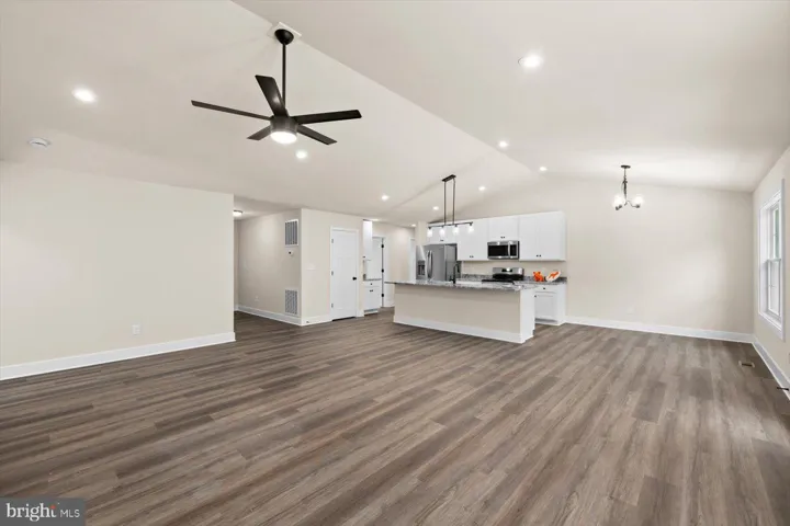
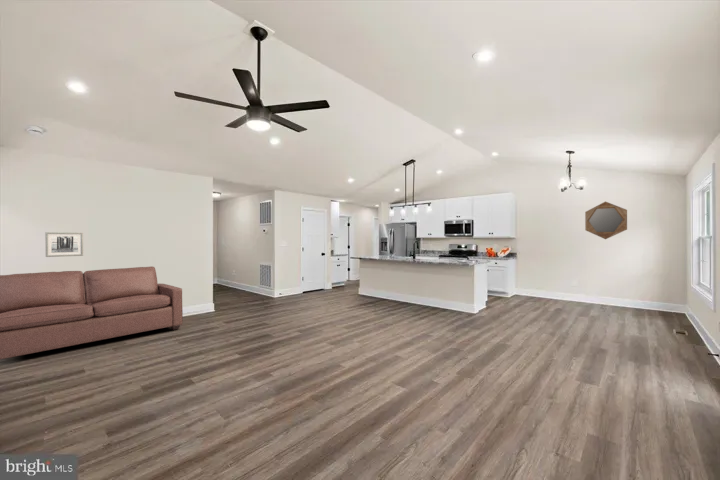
+ sofa (86, 305)
+ home mirror (605, 220)
+ wall art (65, 244)
